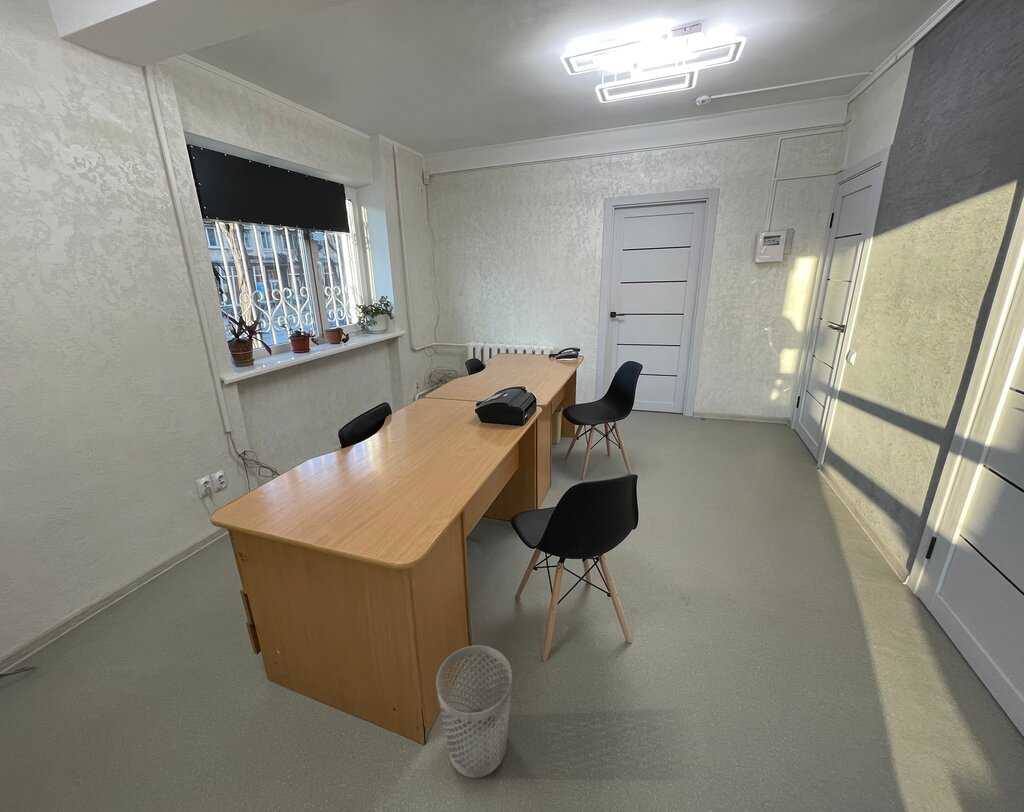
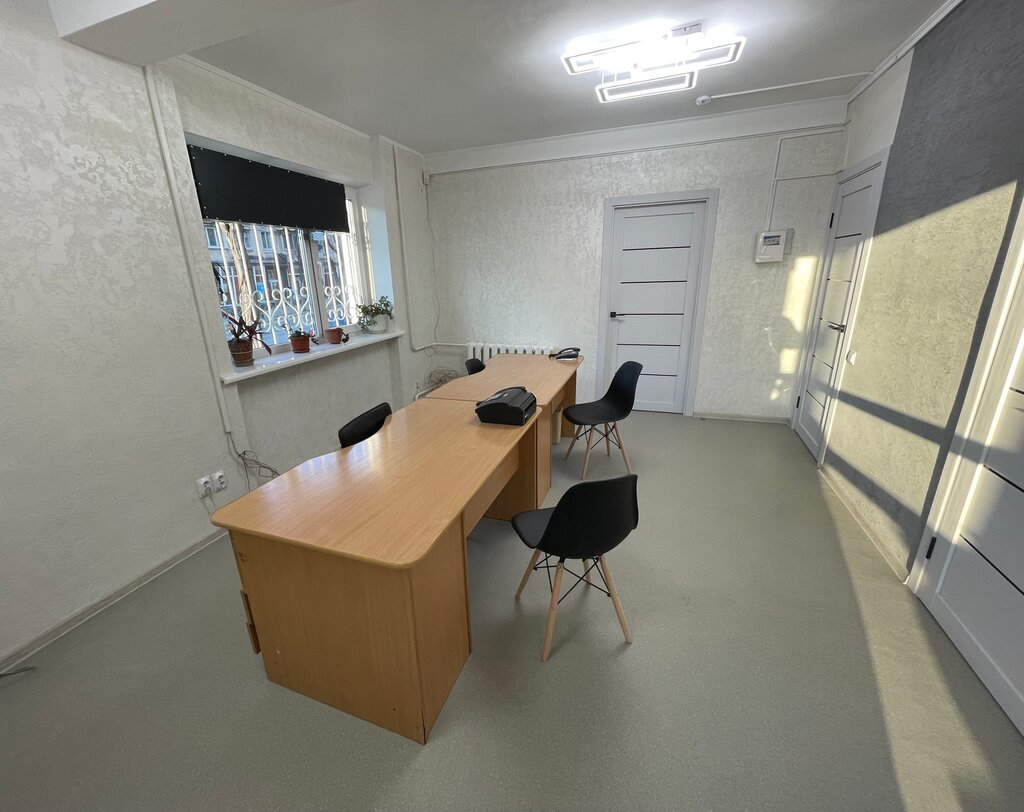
- wastebasket (476, 712)
